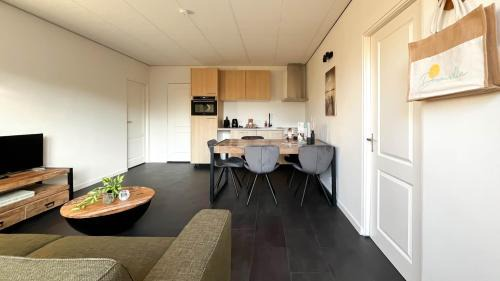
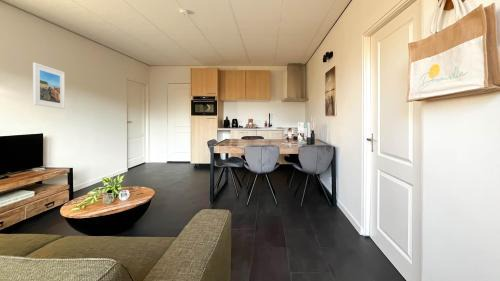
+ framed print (50, 87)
